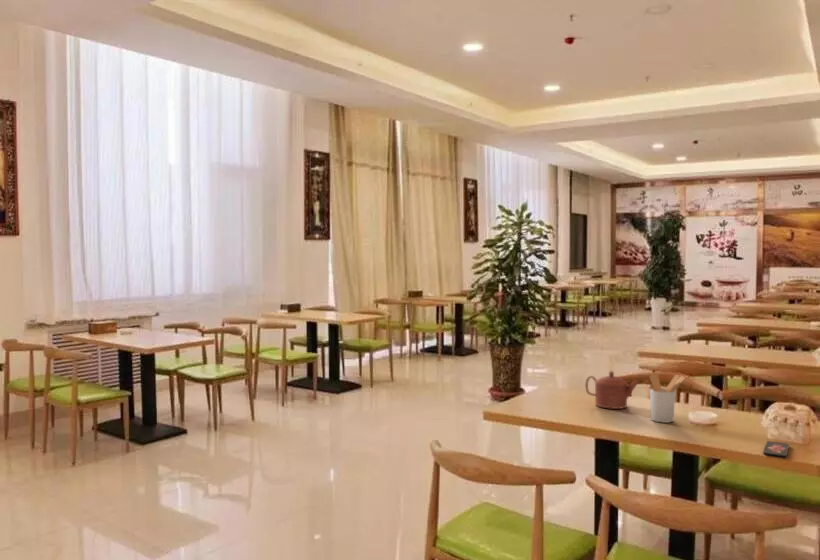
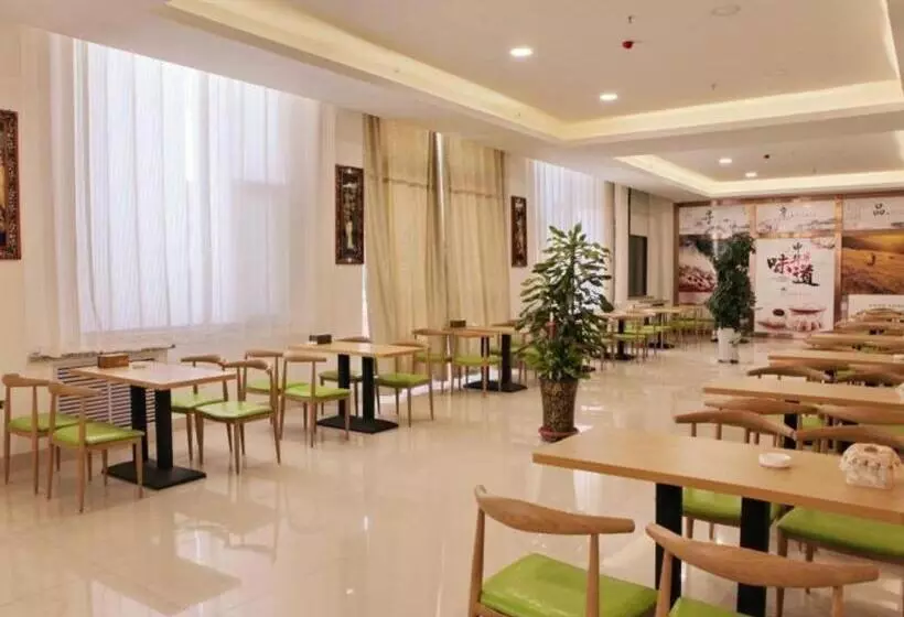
- smartphone (776, 449)
- teapot (611, 388)
- utensil holder (667, 397)
